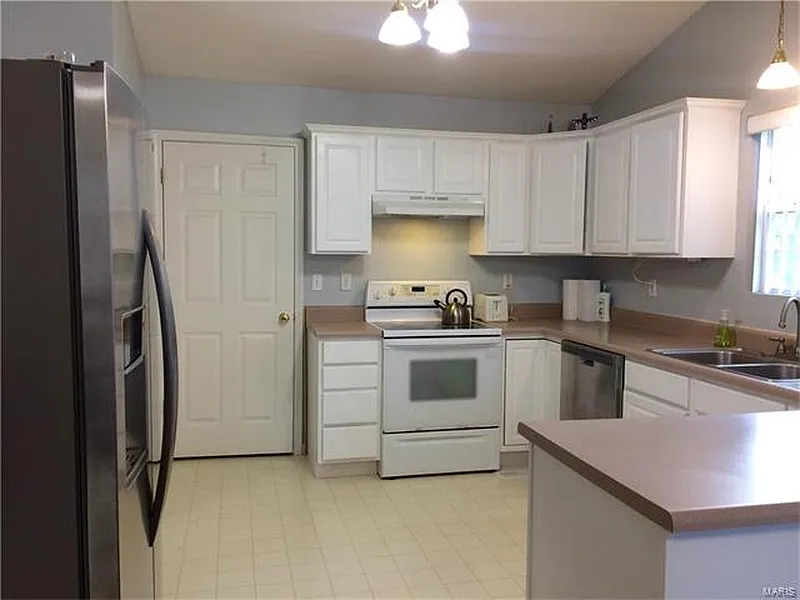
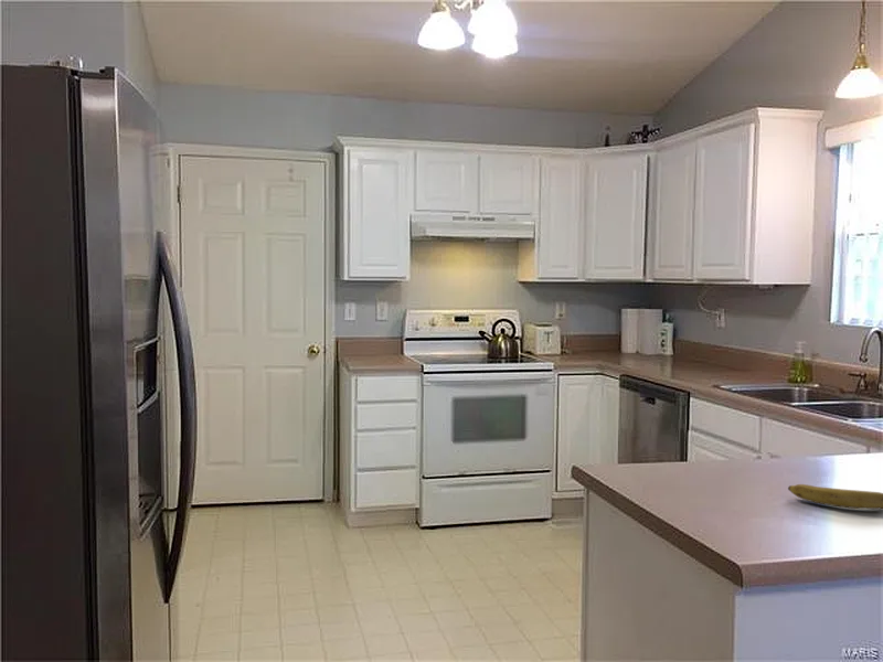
+ fruit (843, 492)
